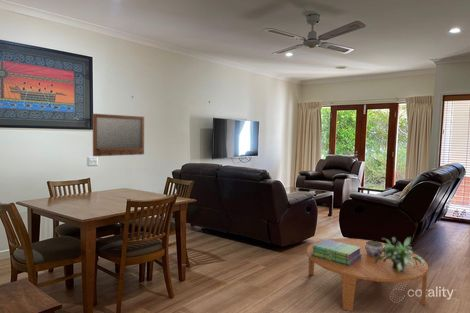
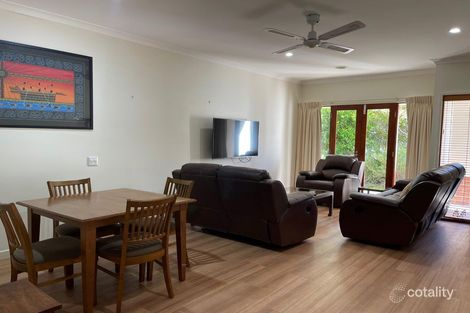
- jar (374, 248)
- coffee table (363, 271)
- stack of books (336, 251)
- potted plant (401, 253)
- home mirror (121, 135)
